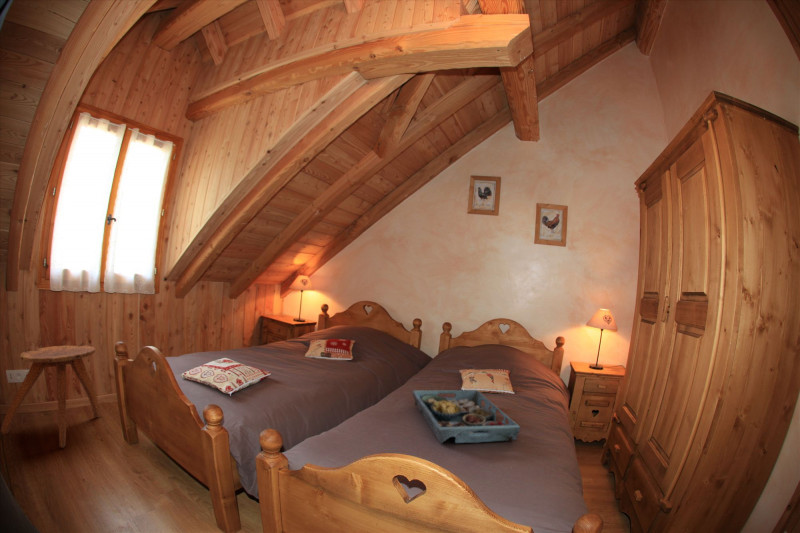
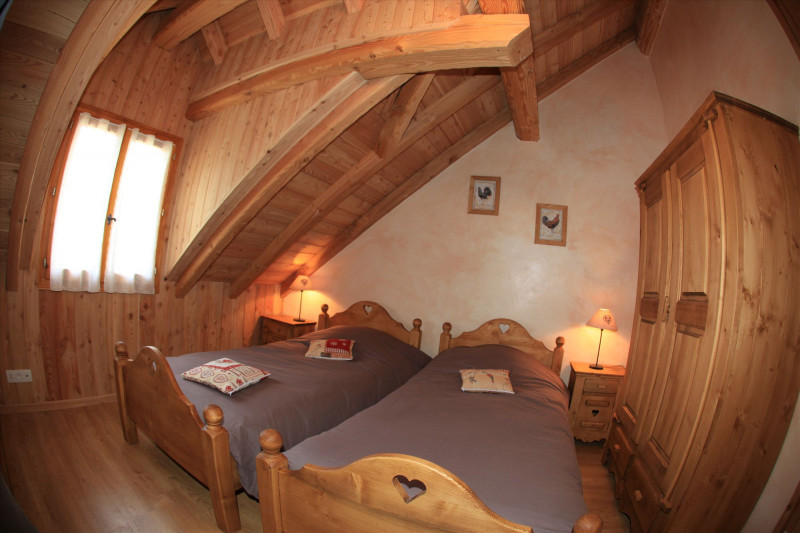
- serving tray (459, 413)
- stool (65, 390)
